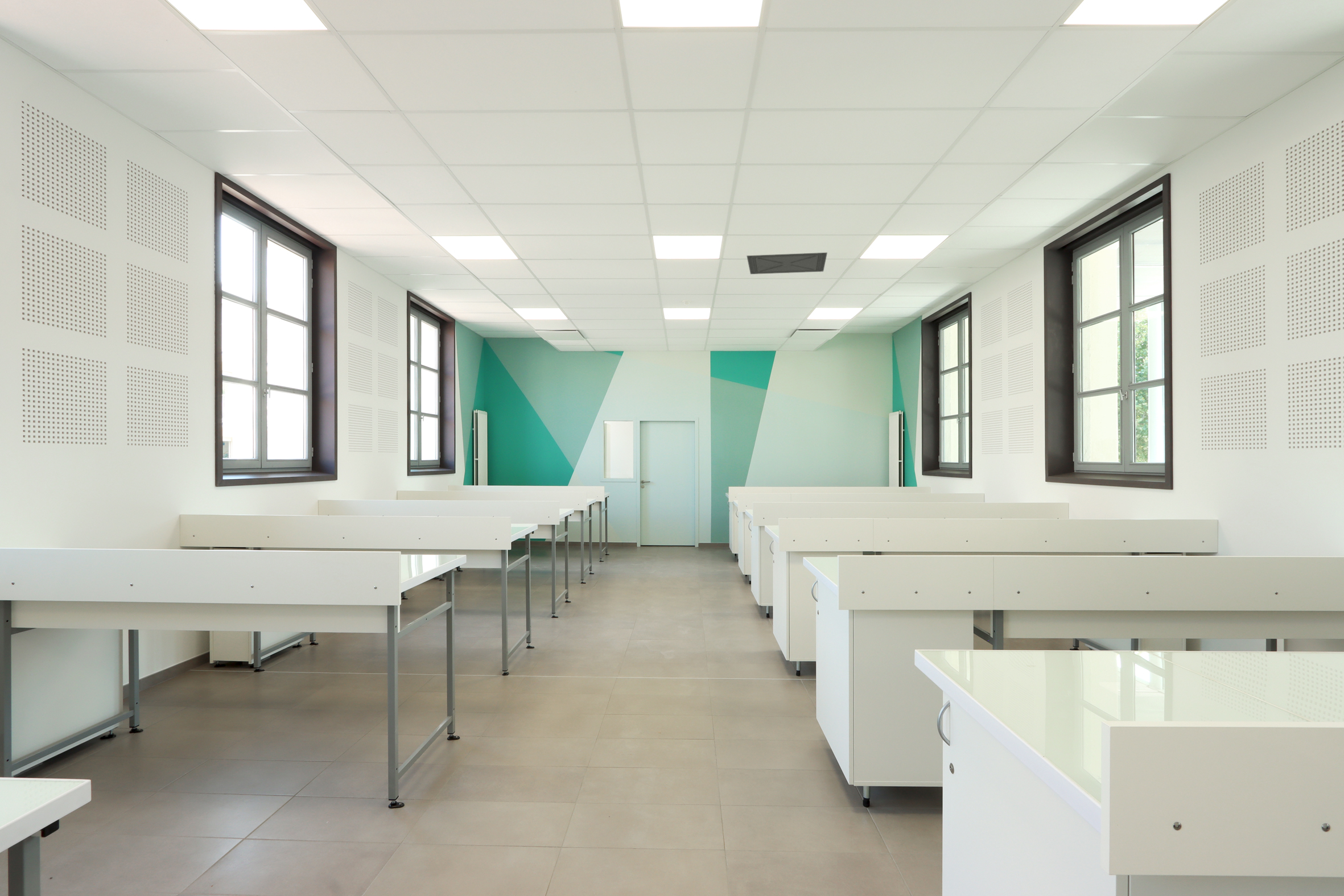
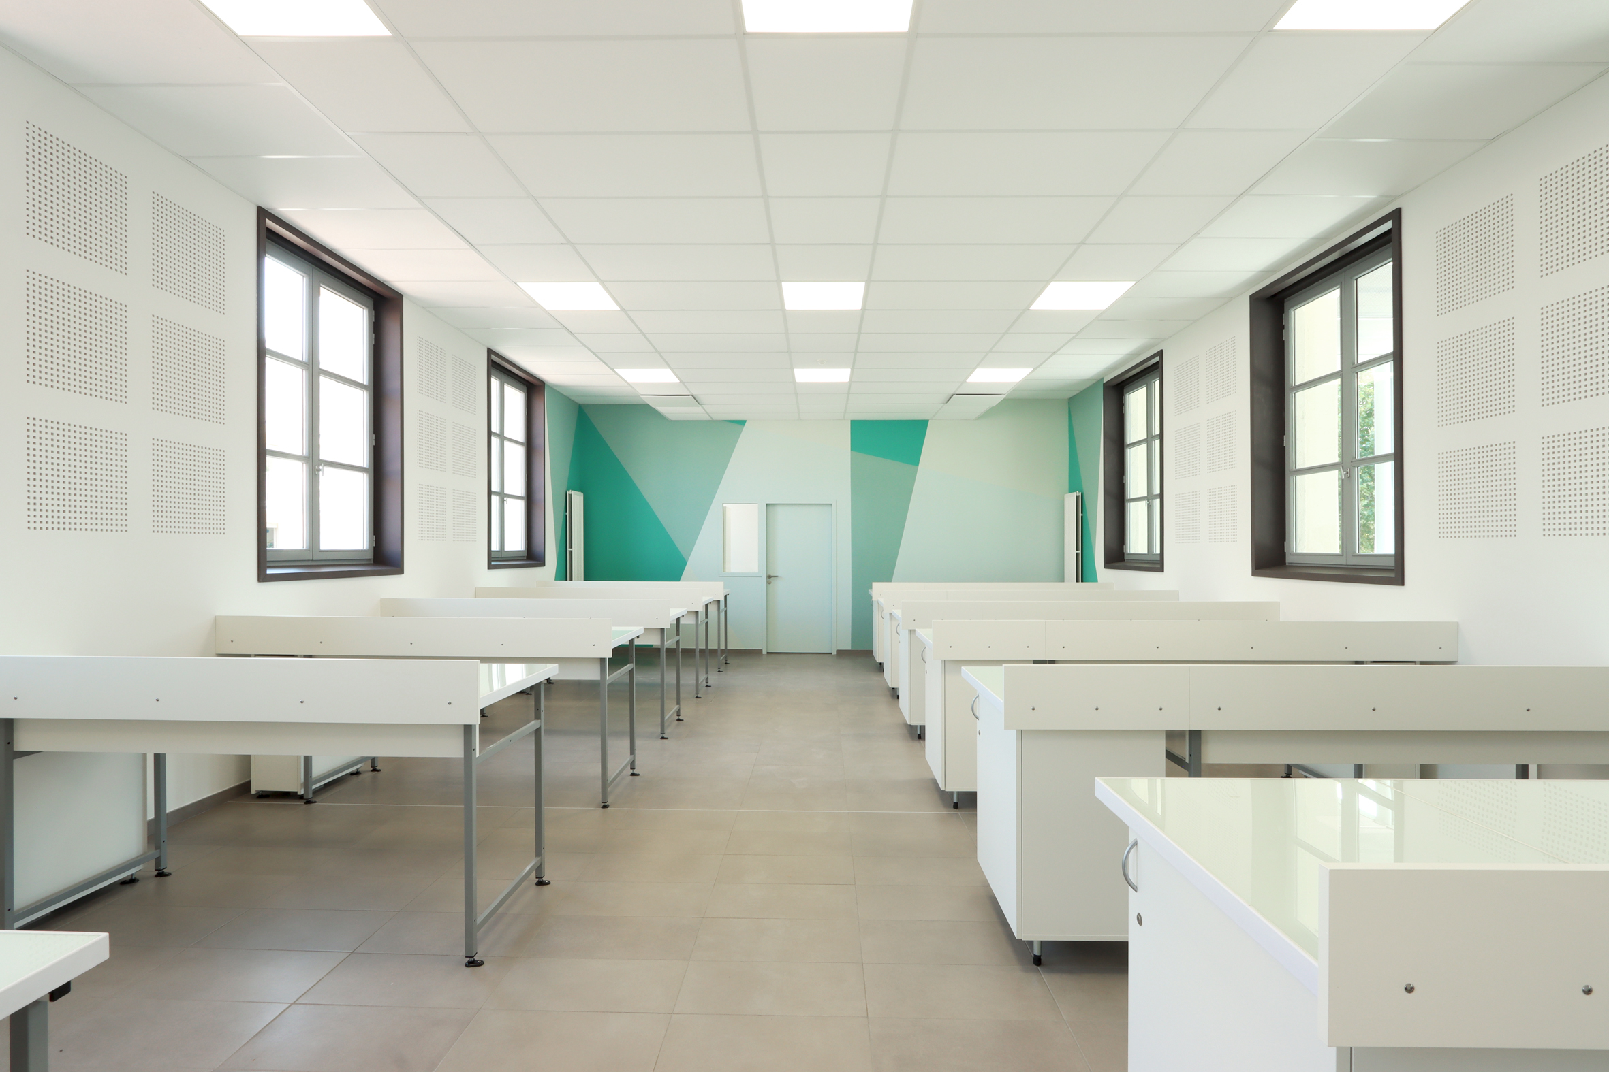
- ceiling vent (786, 264)
